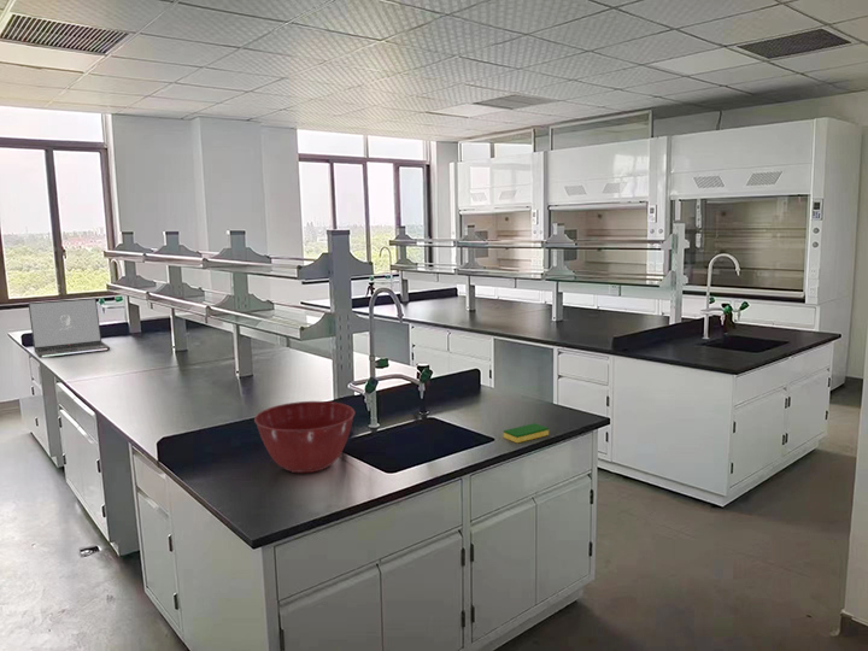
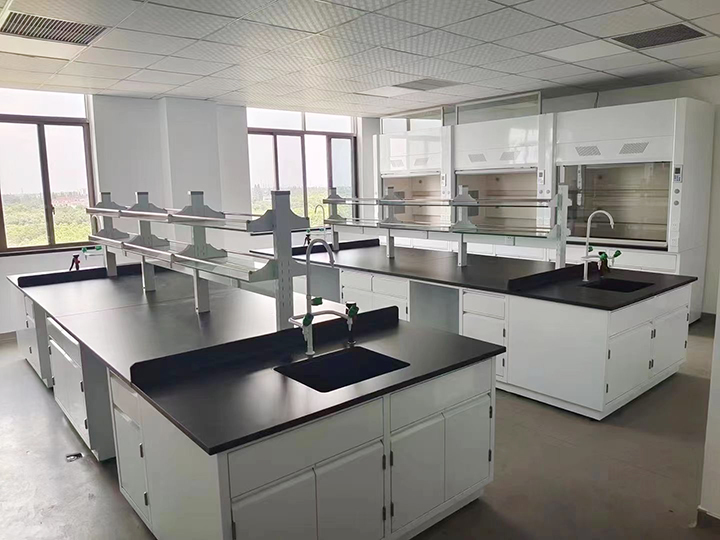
- laptop (69, 326)
- dish sponge (526, 433)
- mixing bowl (306, 439)
